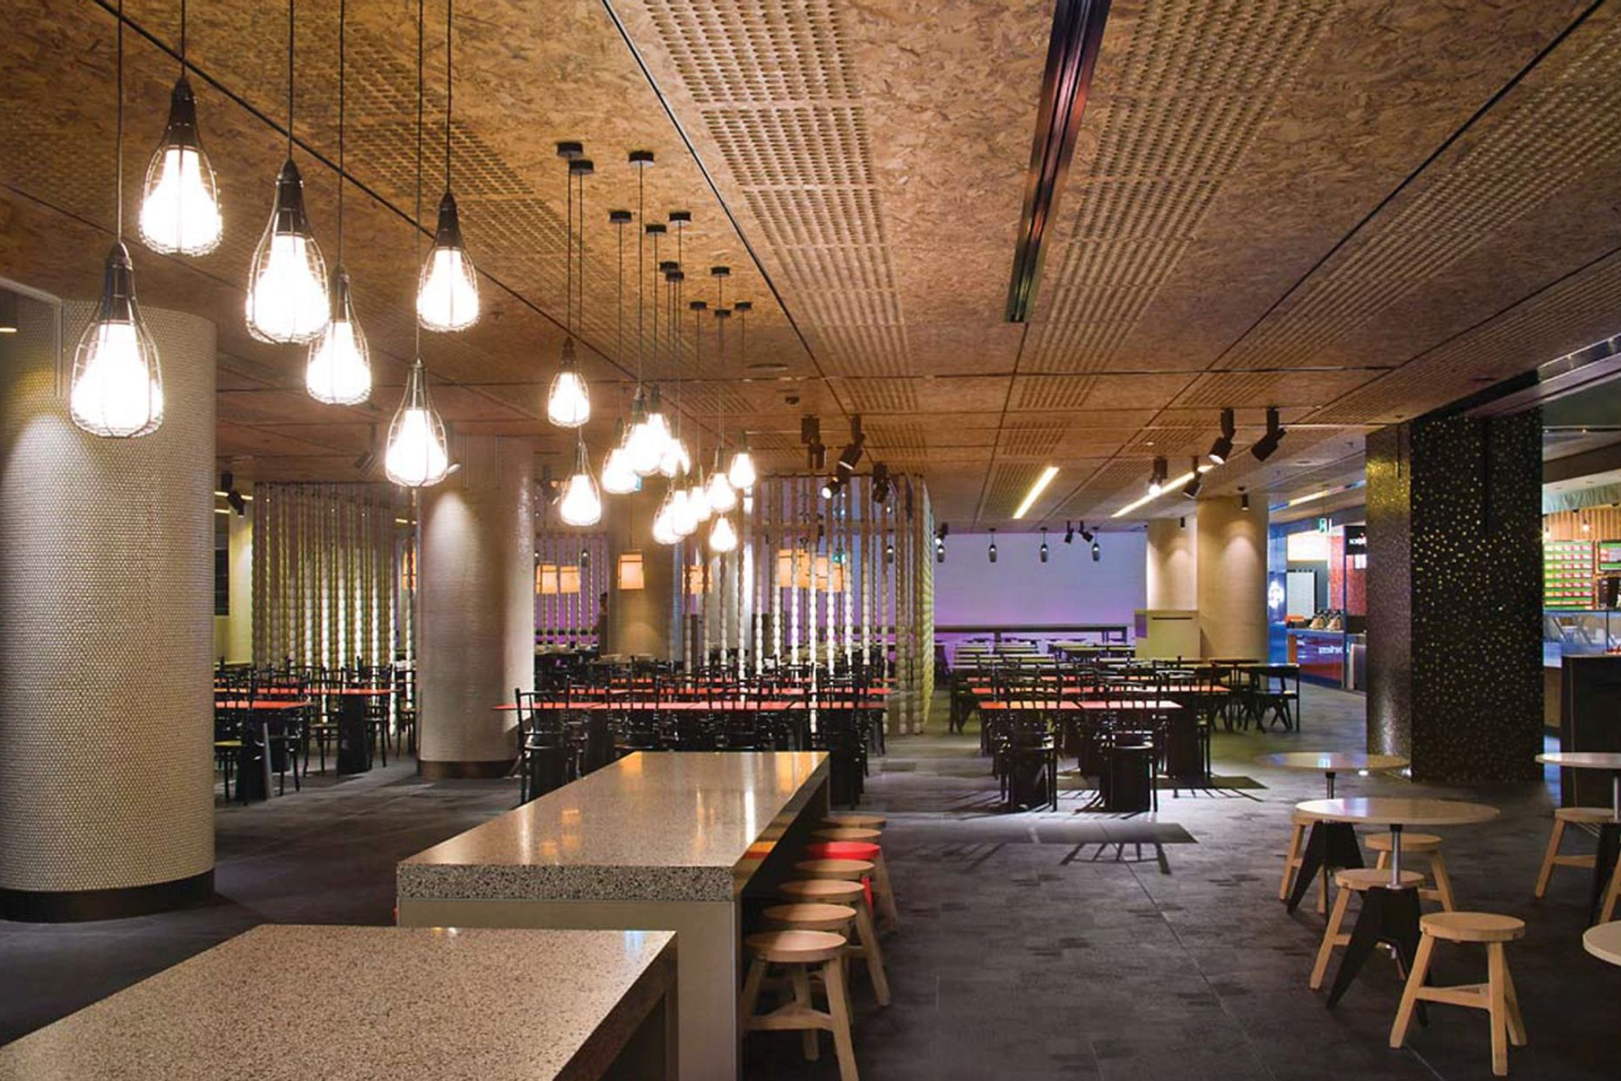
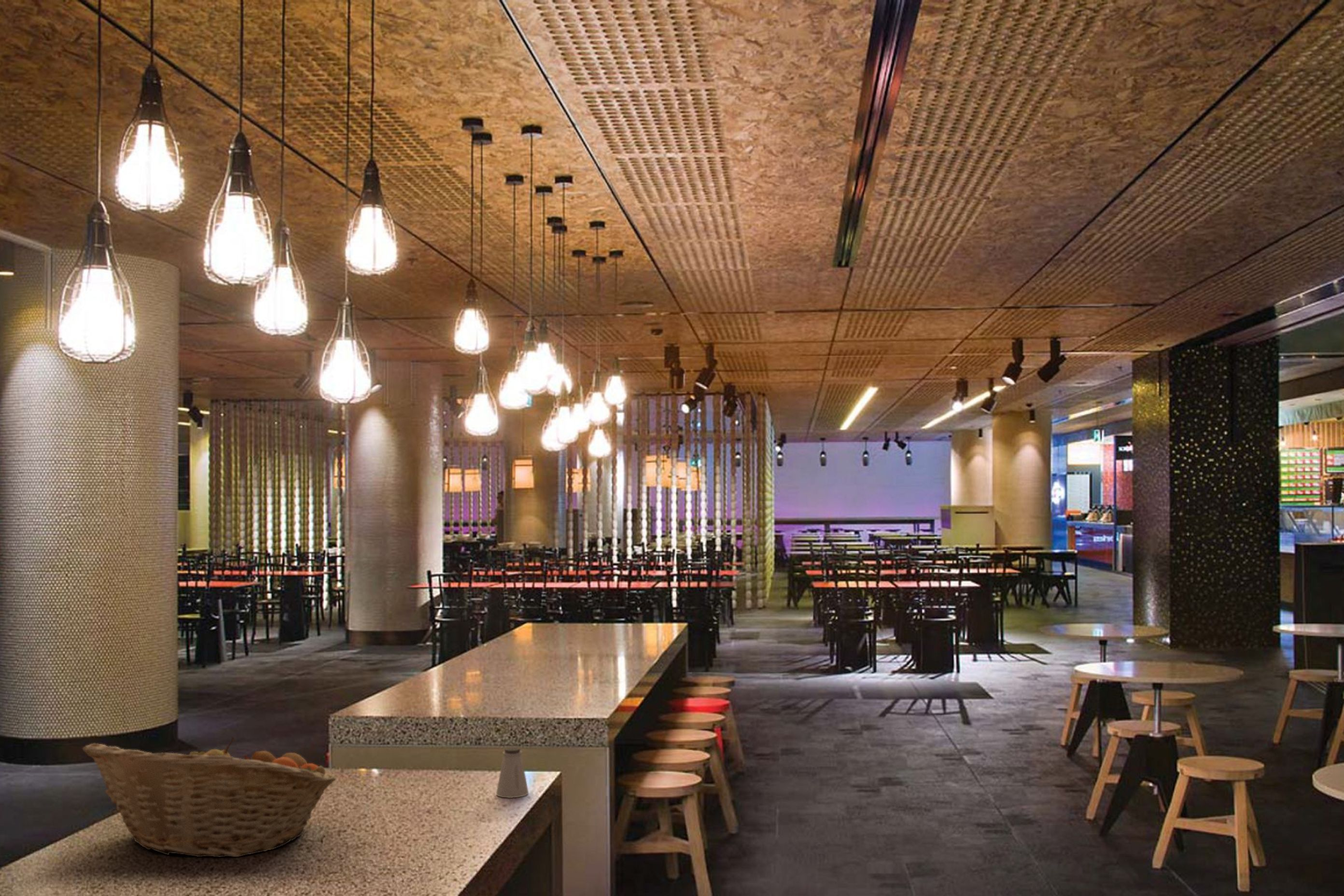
+ saltshaker (512, 771)
+ fruit basket (211, 784)
